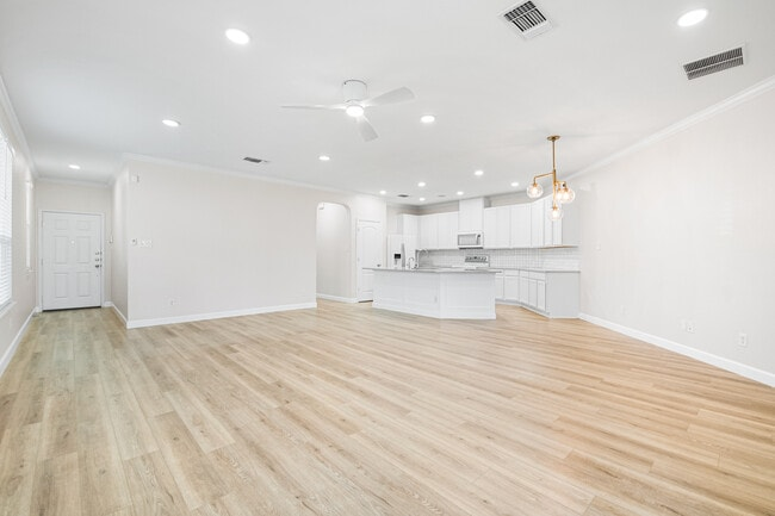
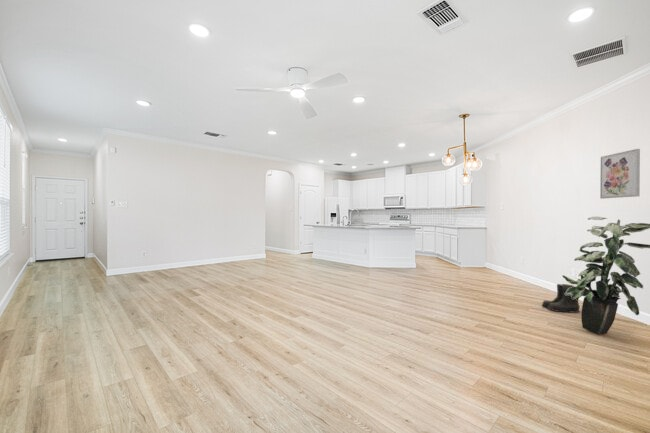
+ wall art (618, 175)
+ indoor plant (604, 274)
+ boots (560, 297)
